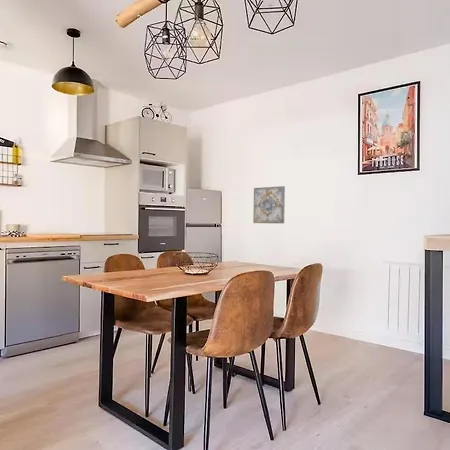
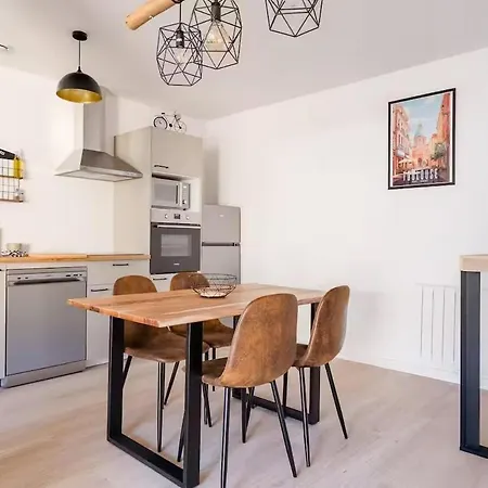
- wall art (268, 205)
